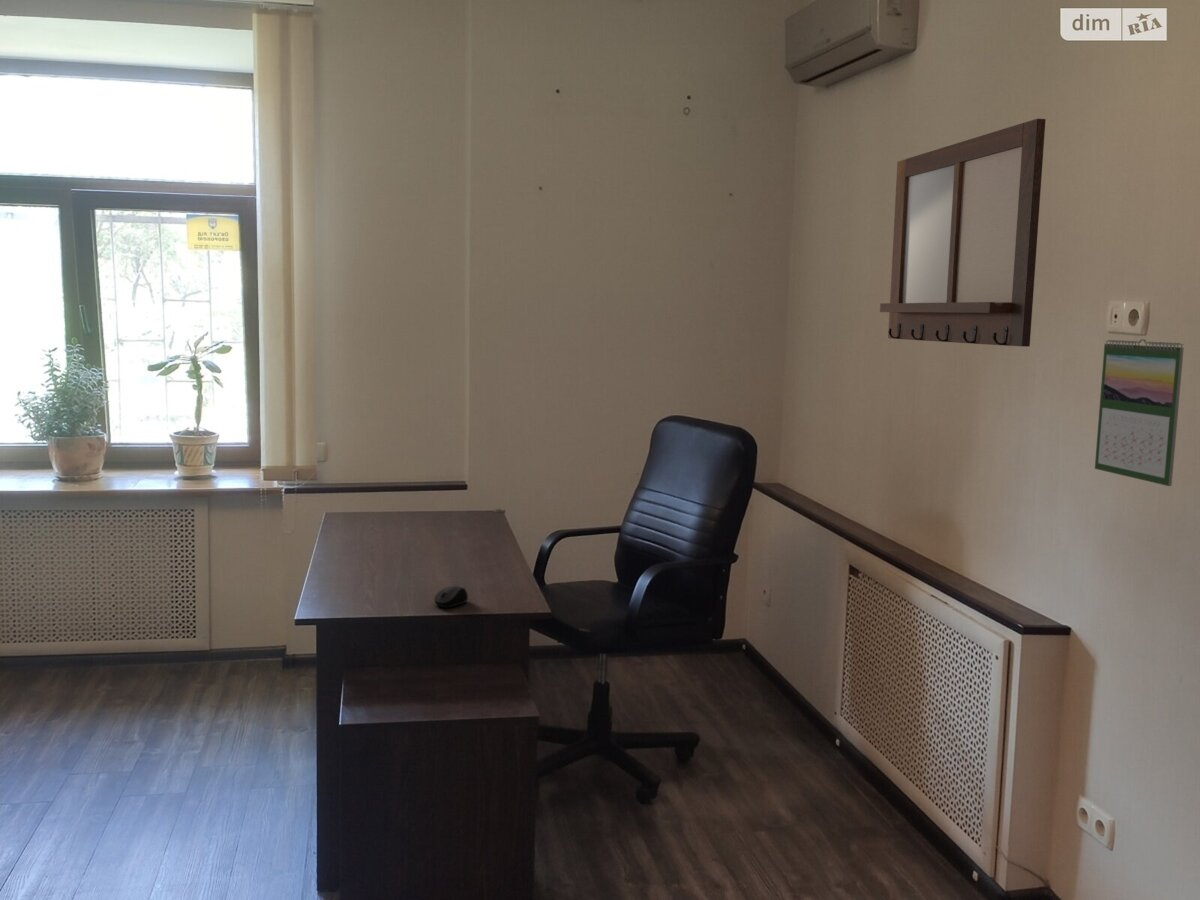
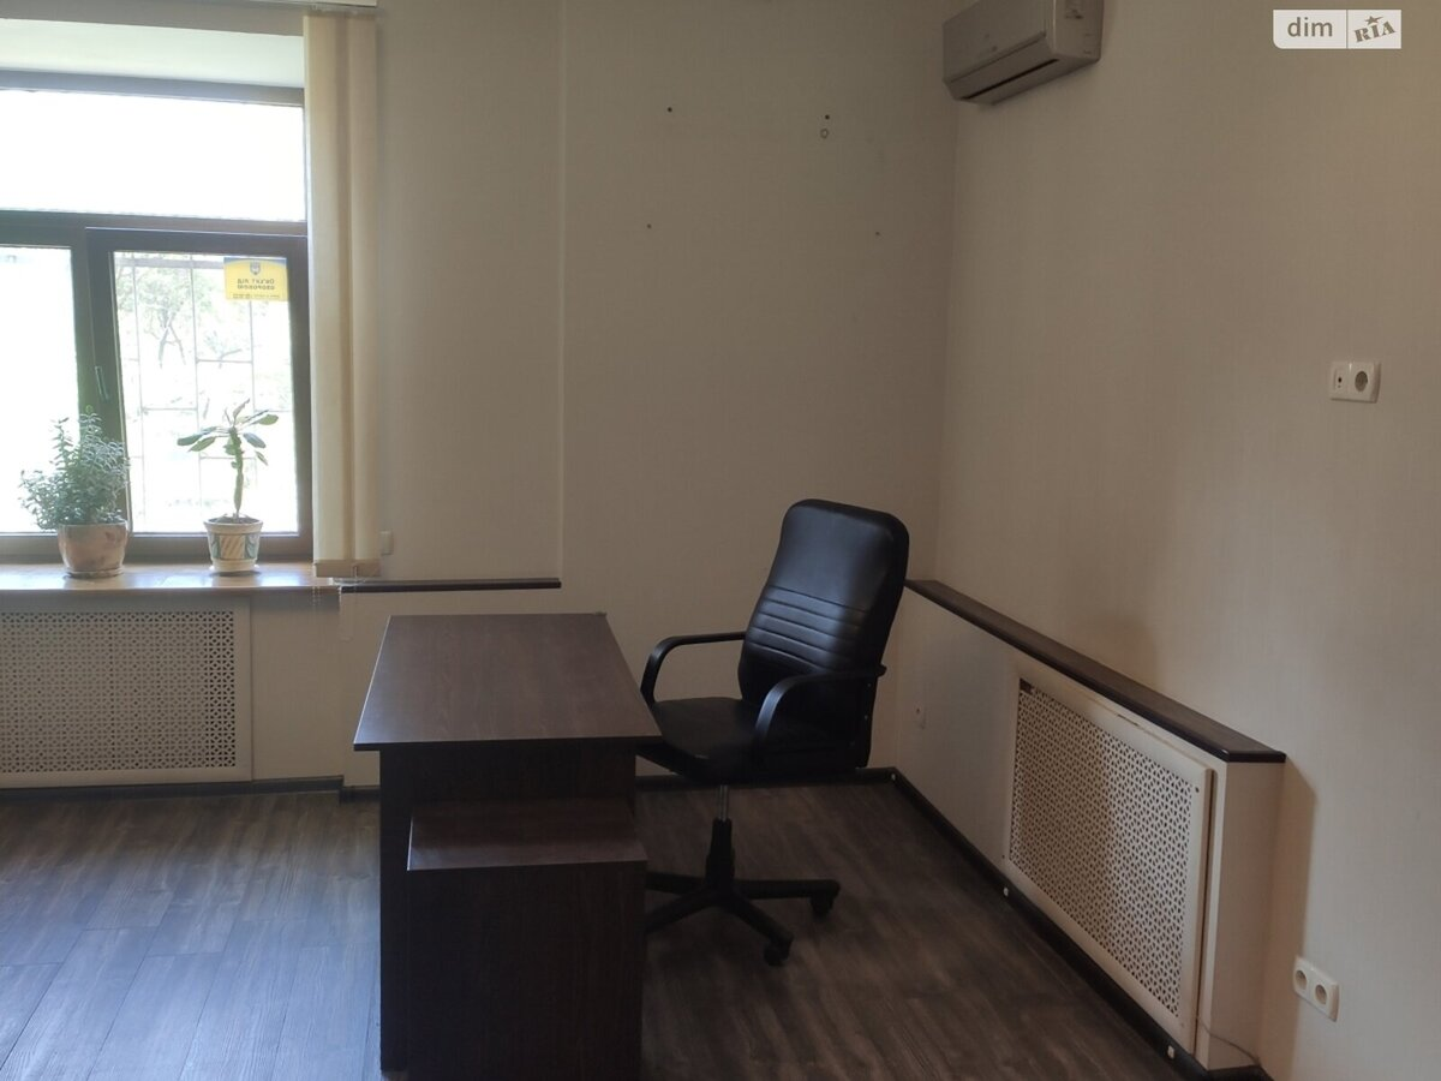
- writing board (946, 243)
- calendar (1136, 408)
- computer mouse (451, 595)
